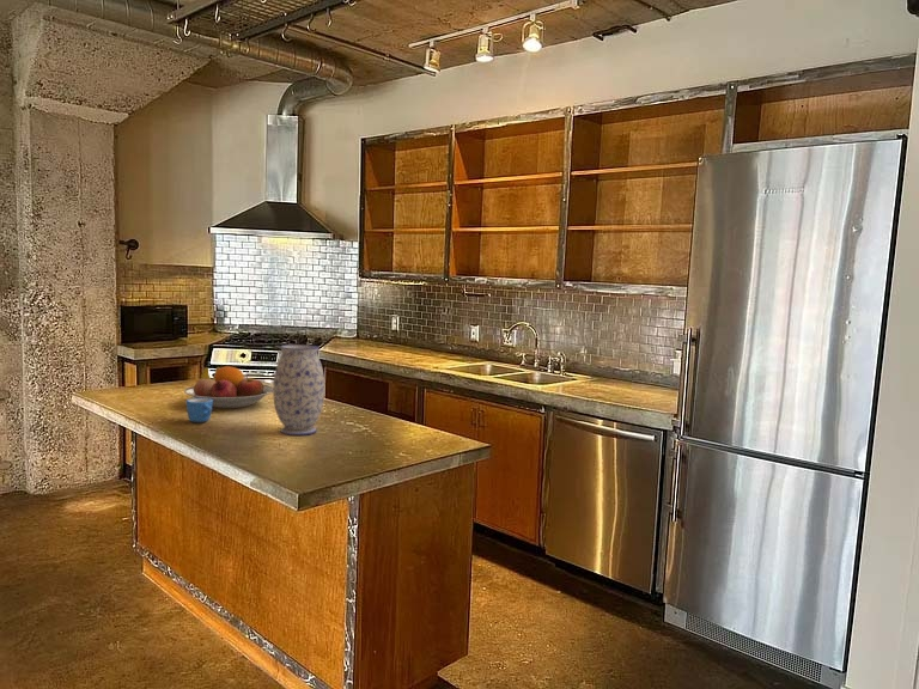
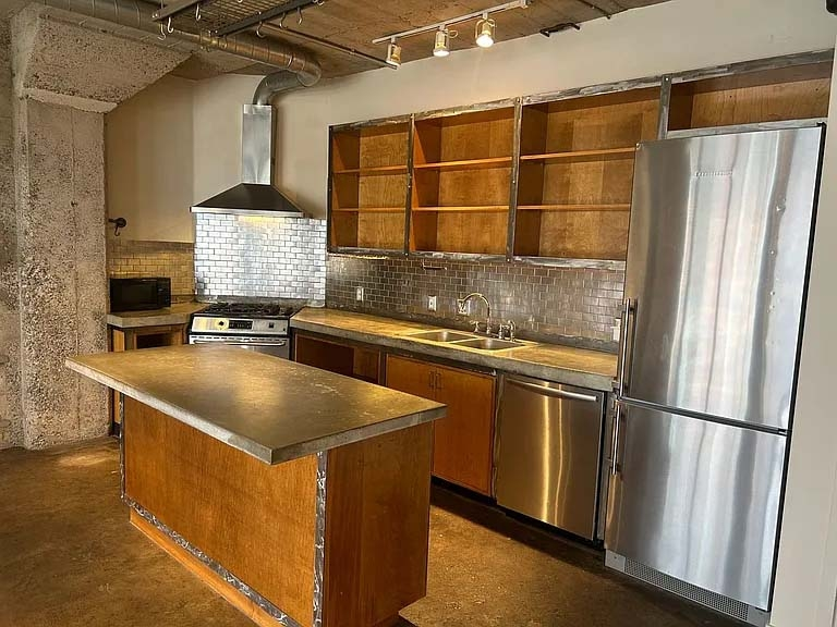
- fruit bowl (230, 385)
- vase (299, 389)
- mug (201, 410)
